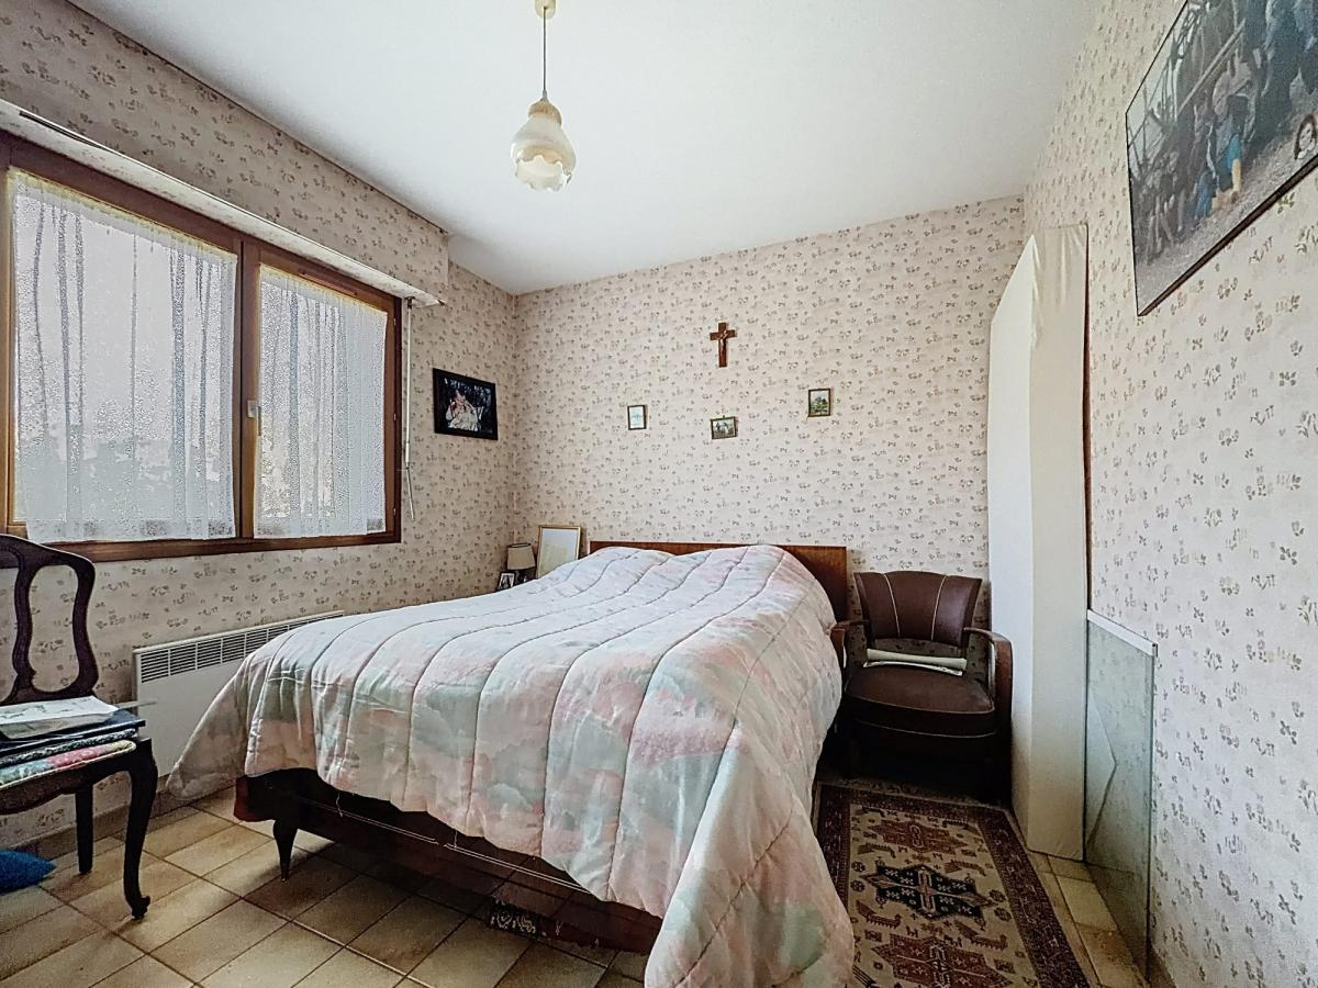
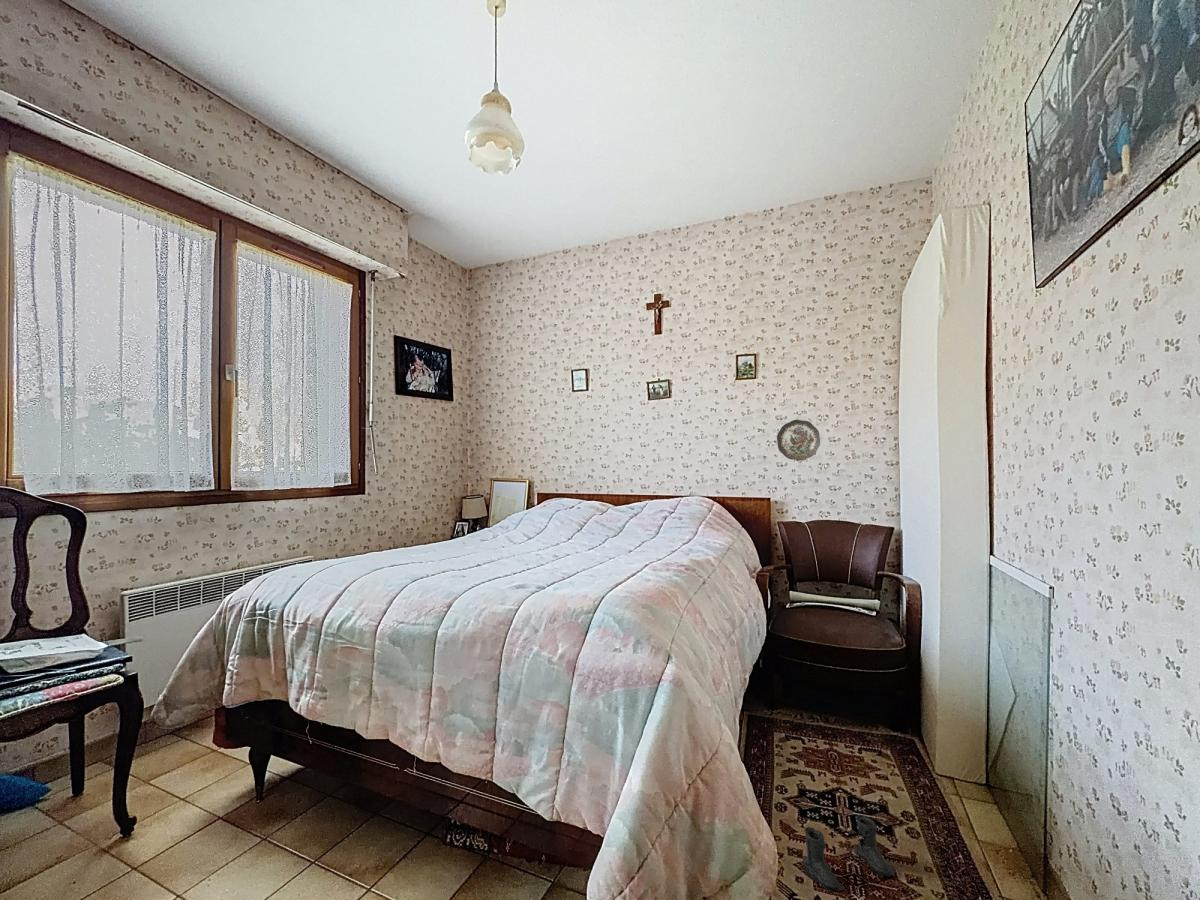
+ boots (852, 848)
+ decorative plate (798, 440)
